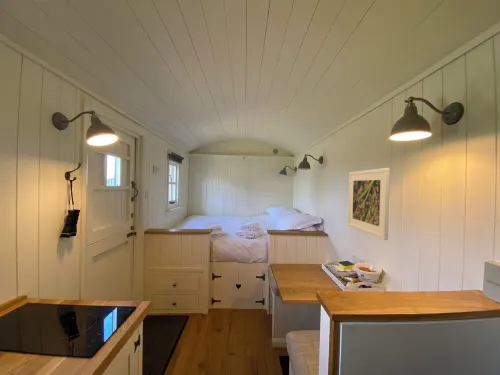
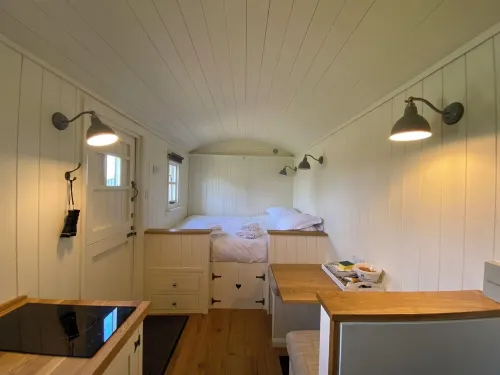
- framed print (365, 201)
